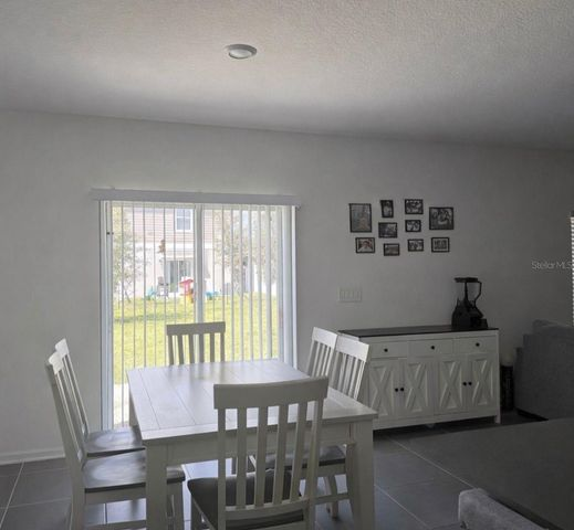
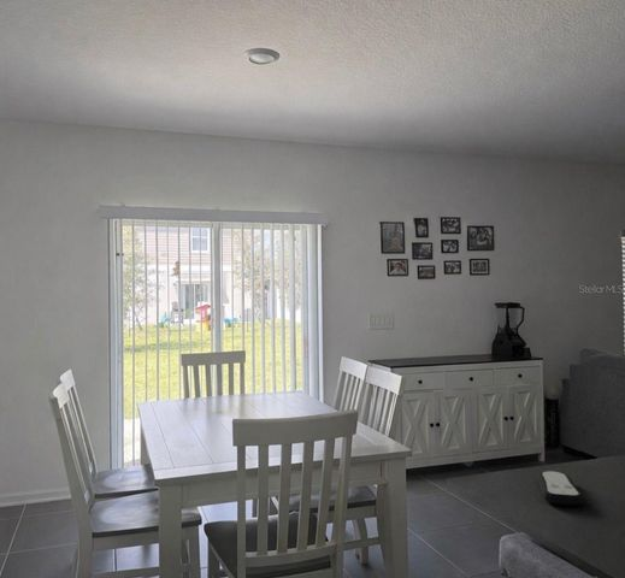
+ remote control (558, 486)
